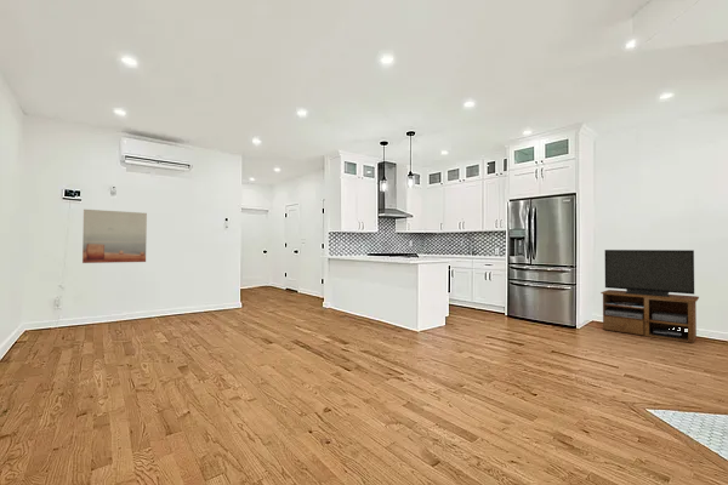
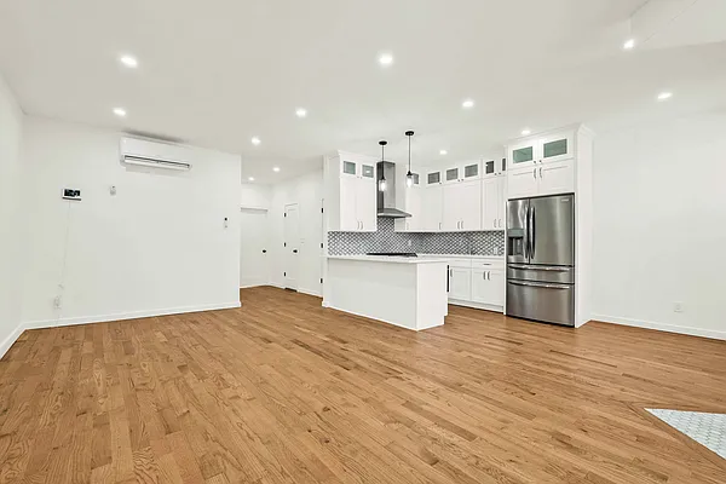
- wall art (115, 236)
- tv stand (647, 291)
